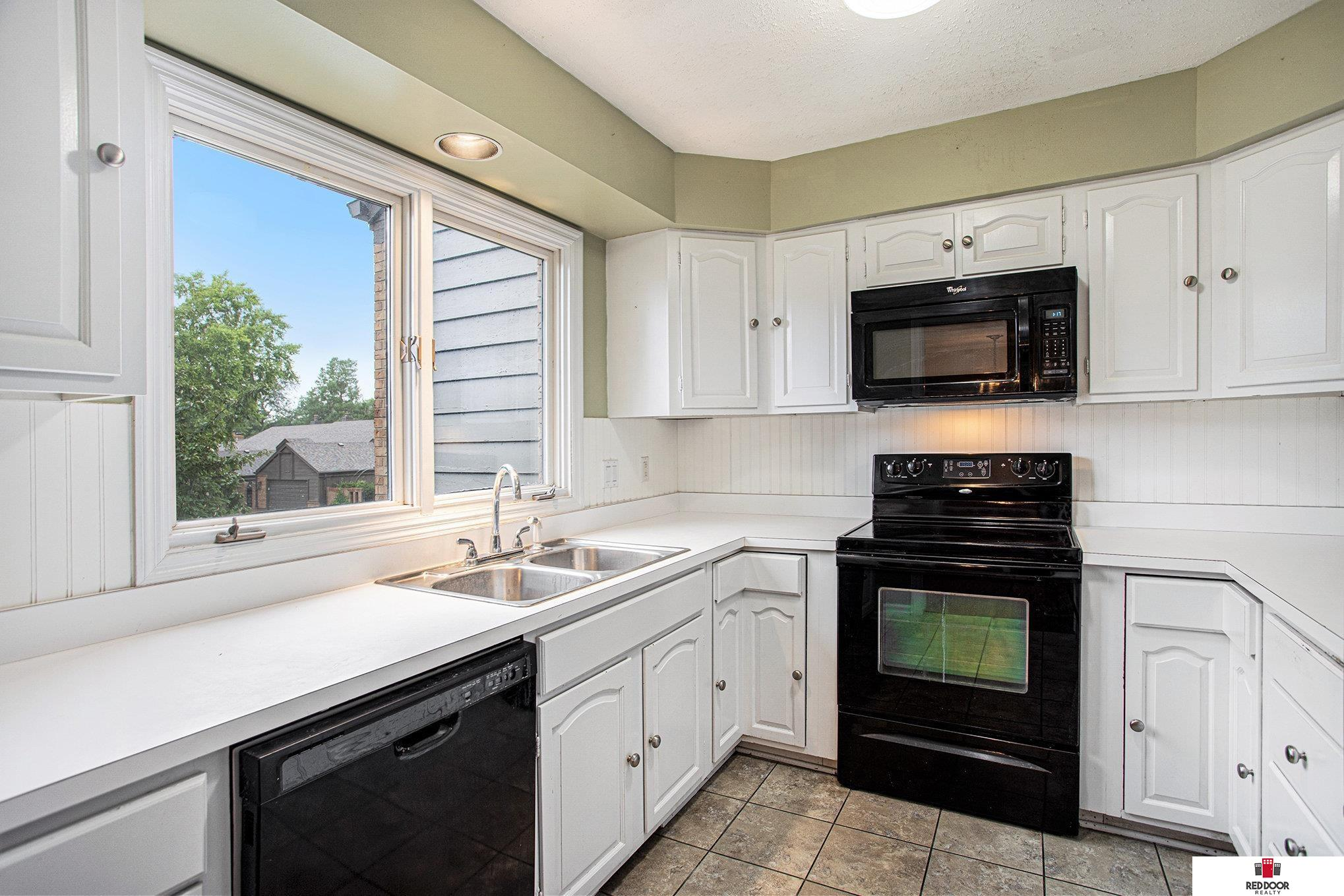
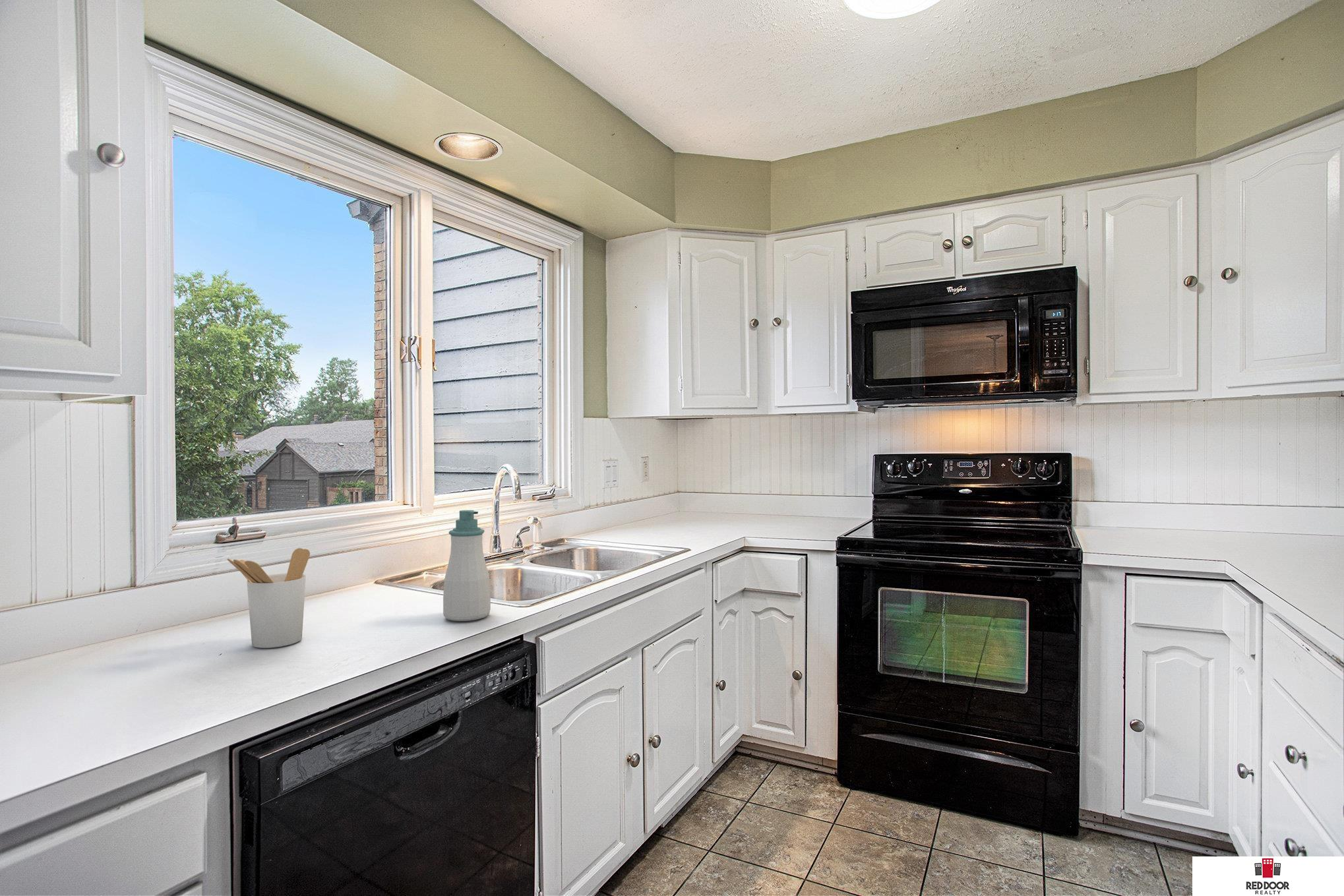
+ soap bottle (467, 563)
+ utensil holder (267, 597)
